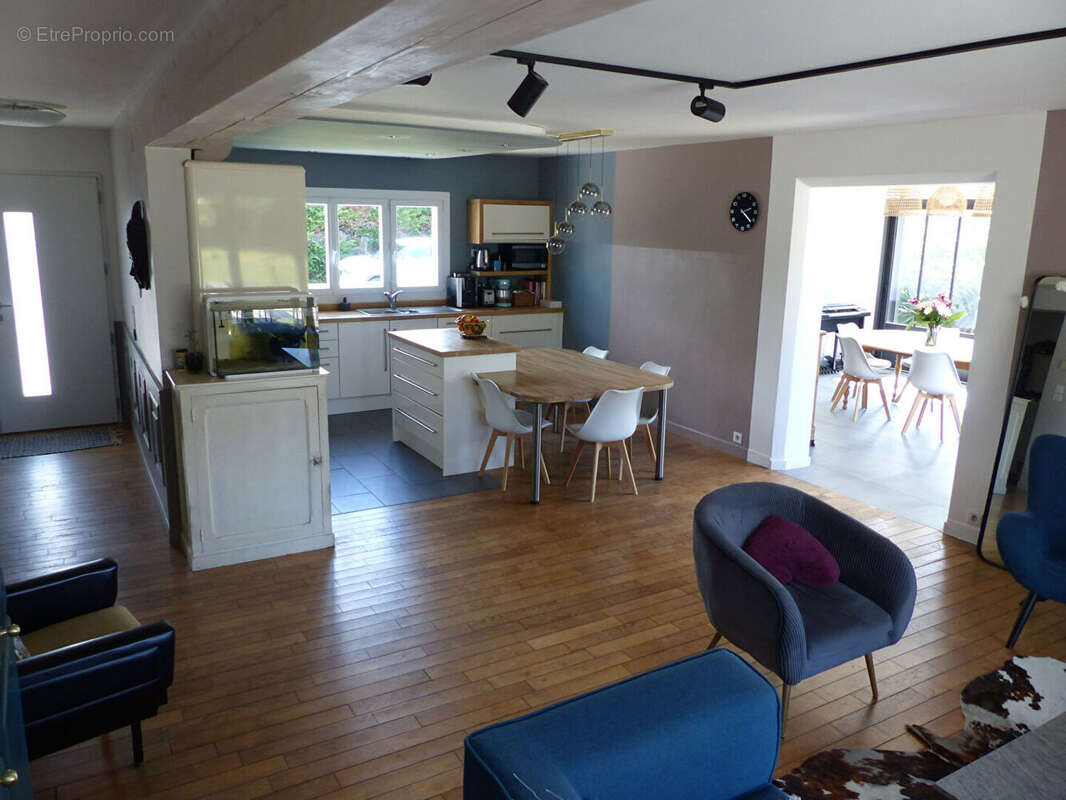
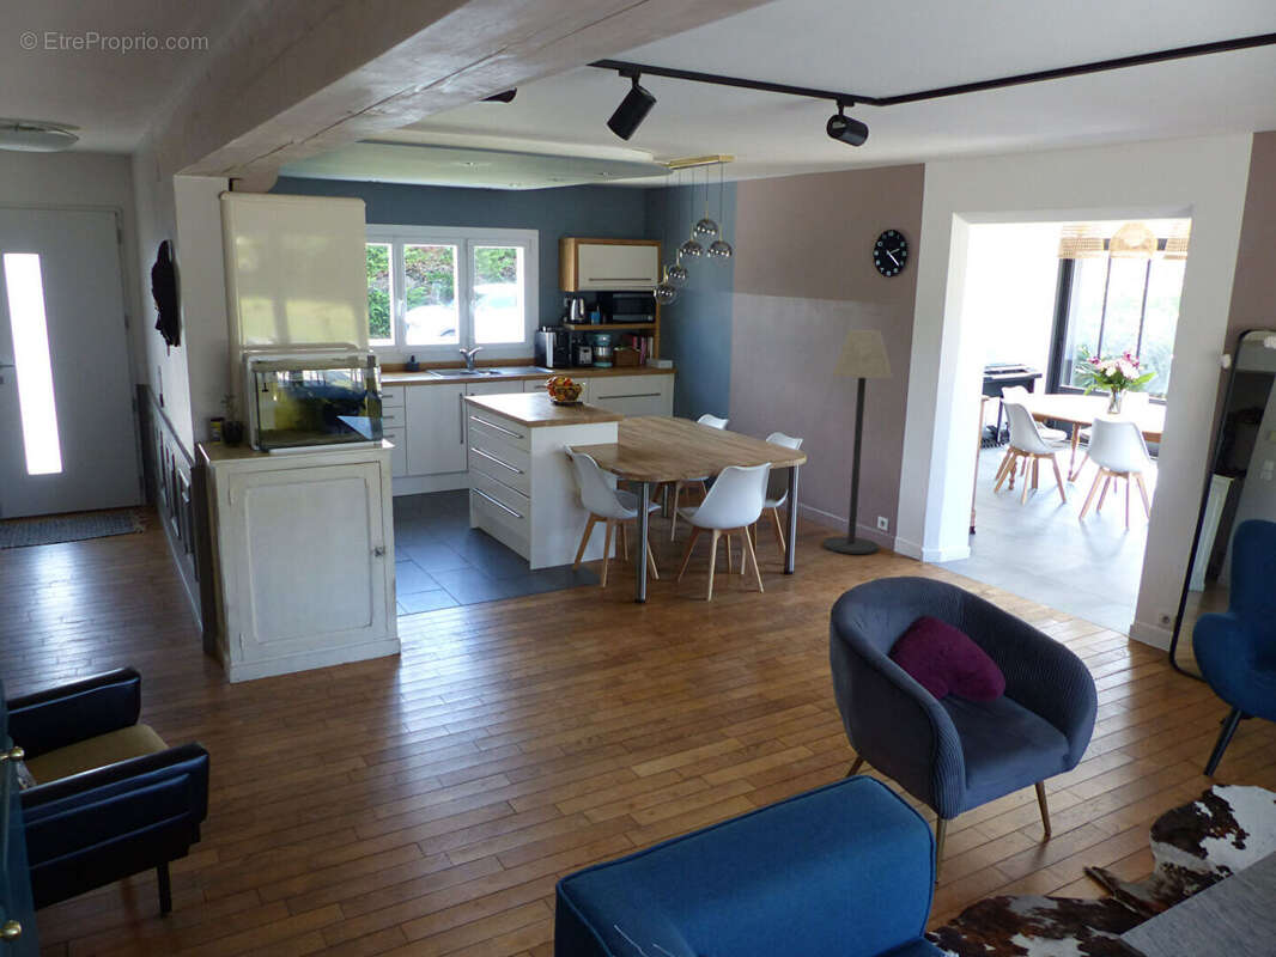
+ floor lamp (857, 440)
